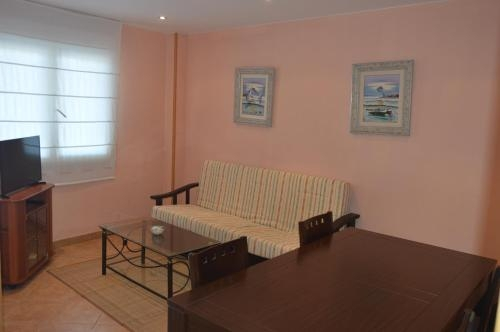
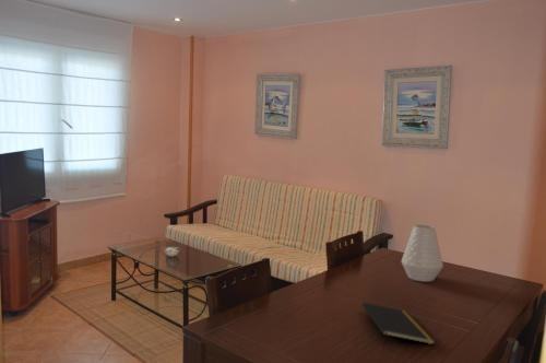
+ vase (423, 251)
+ notepad (395, 321)
